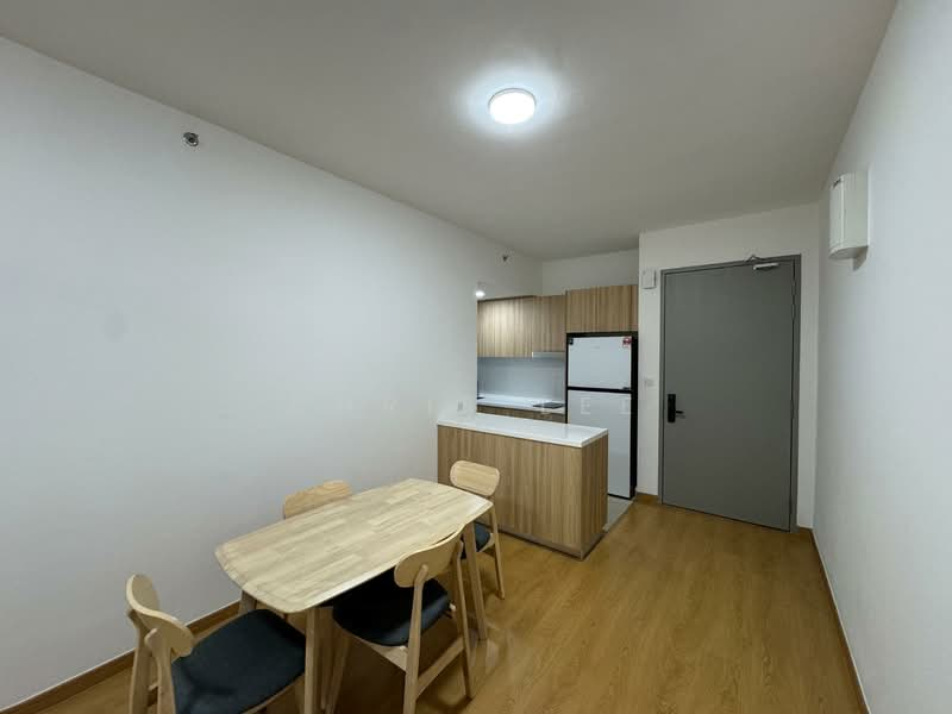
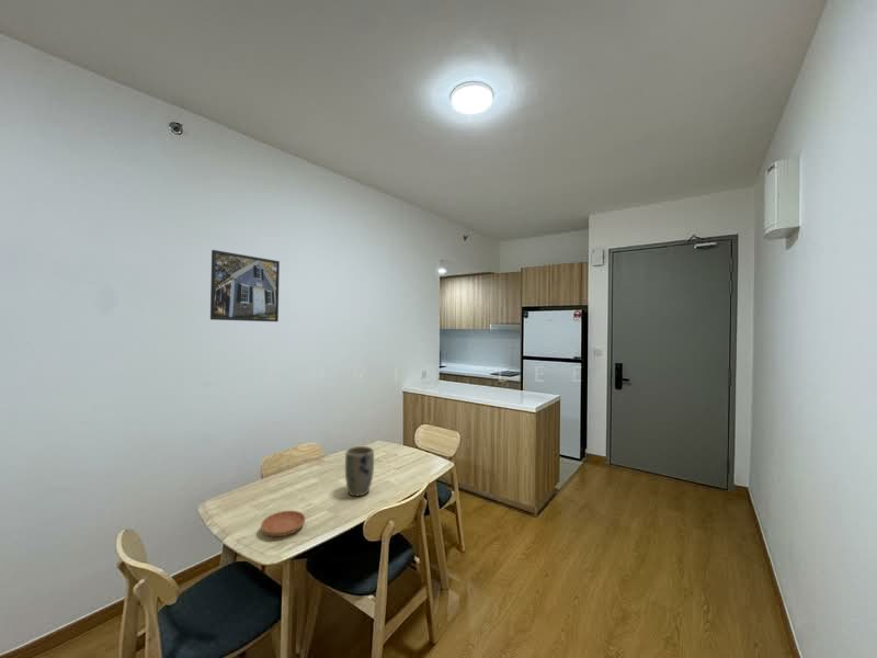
+ saucer (283, 524)
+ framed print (247, 287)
+ plant pot (358, 470)
